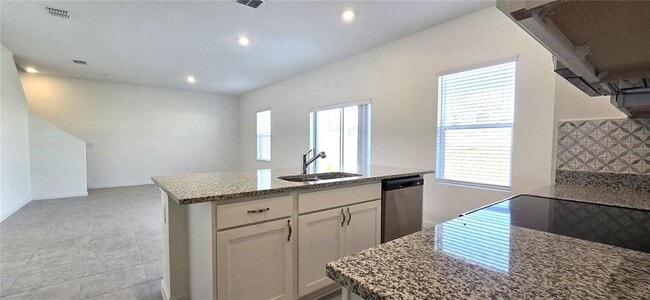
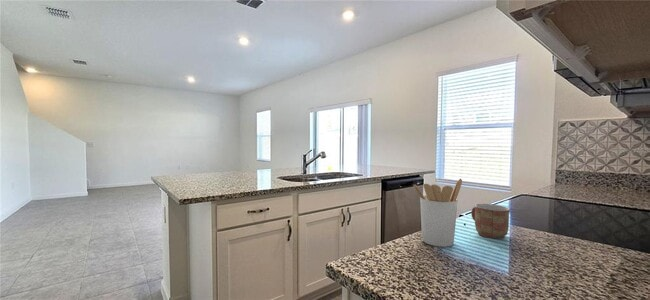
+ utensil holder (438, 211)
+ mug (487, 219)
